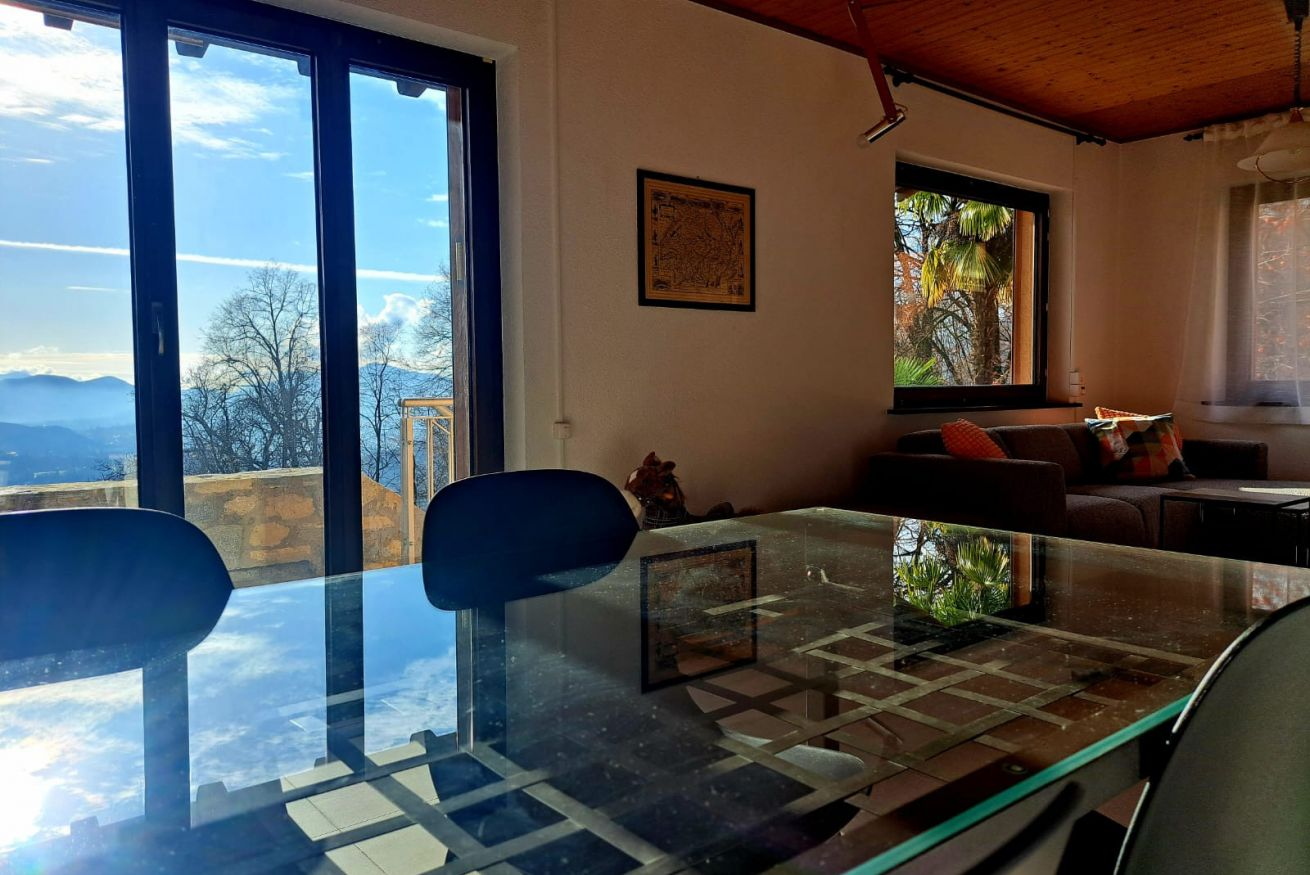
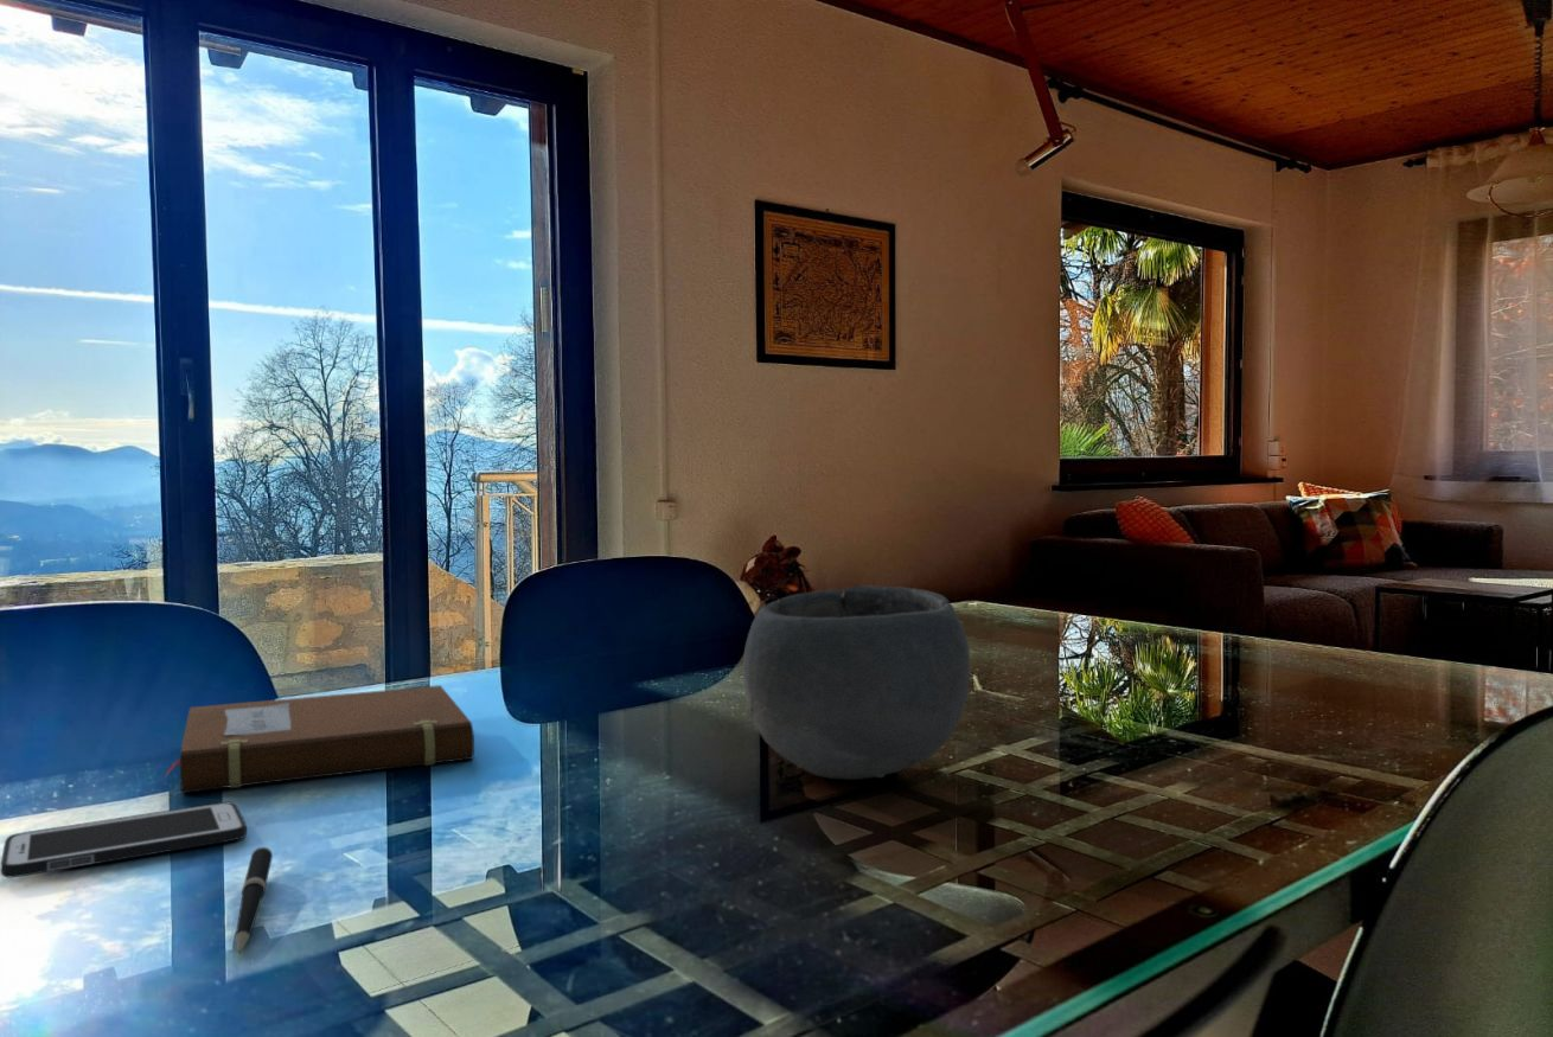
+ bowl (856, 684)
+ cell phone (128, 837)
+ pen (251, 896)
+ notebook (319, 735)
